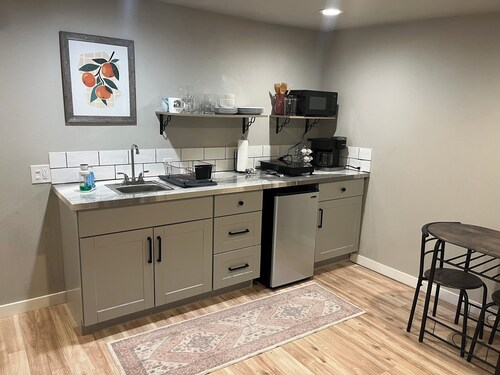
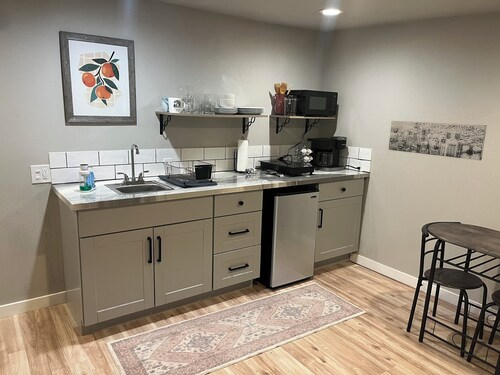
+ wall art (432, 138)
